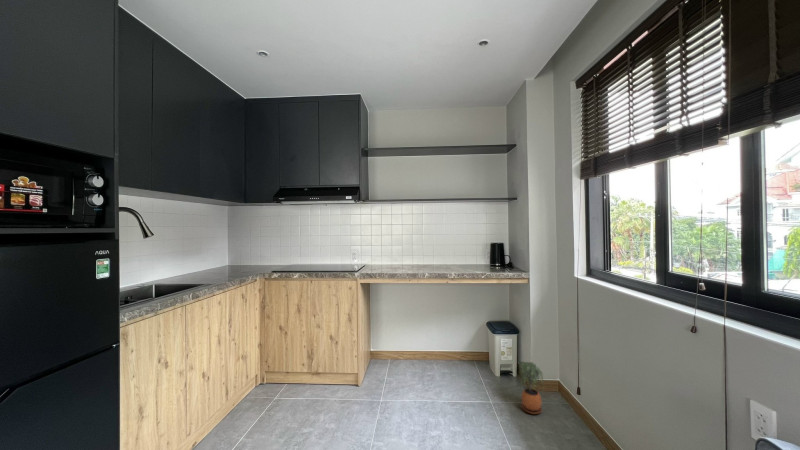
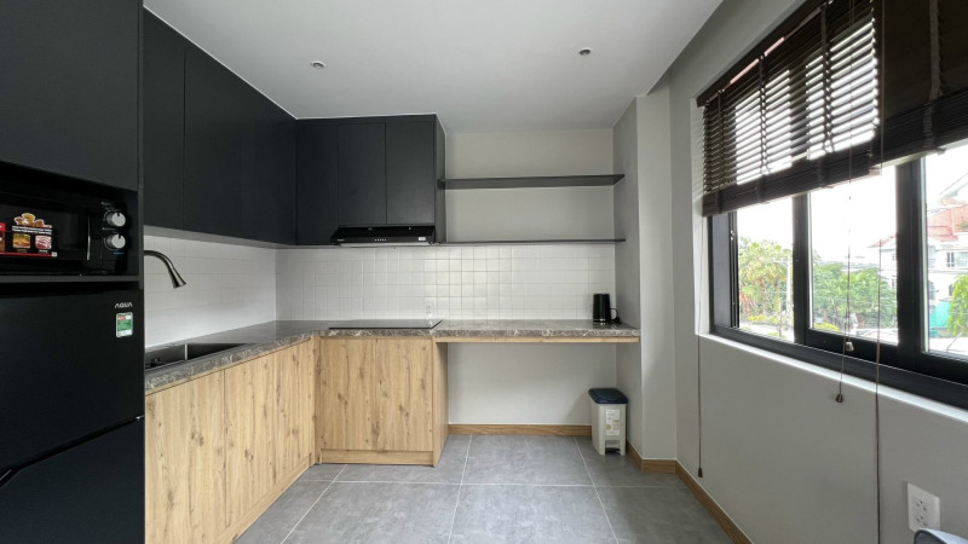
- potted plant (530, 386)
